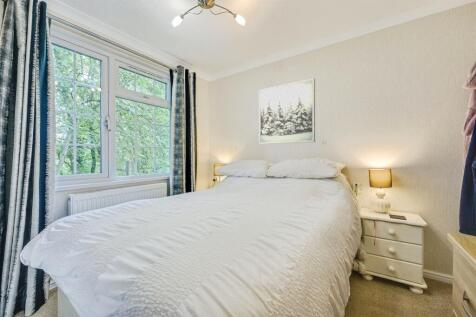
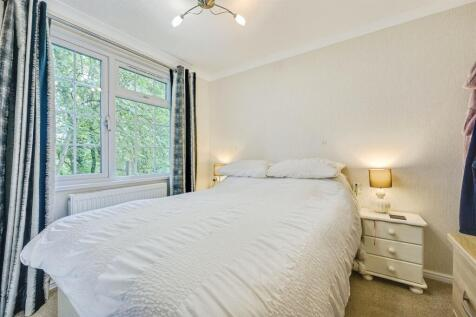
- wall art (284, 114)
